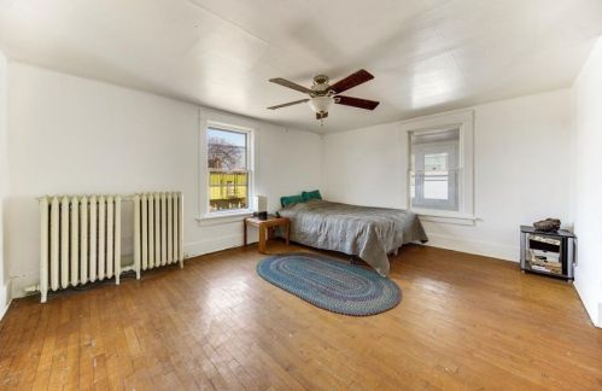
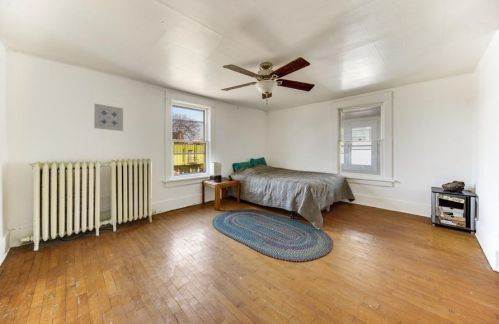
+ wall art (109, 117)
